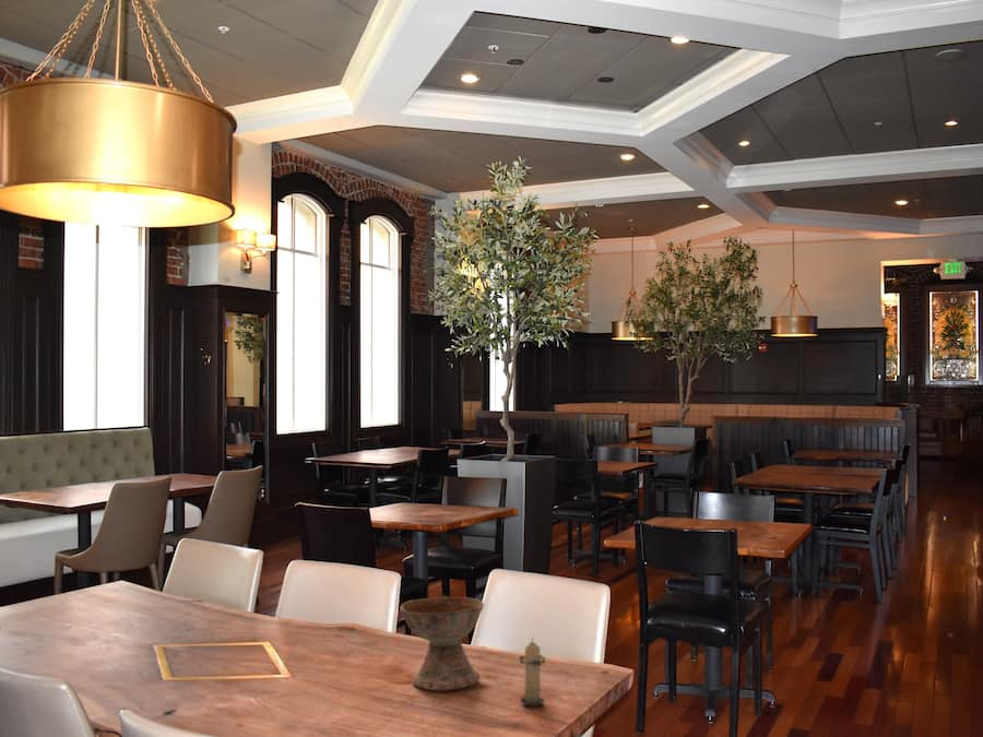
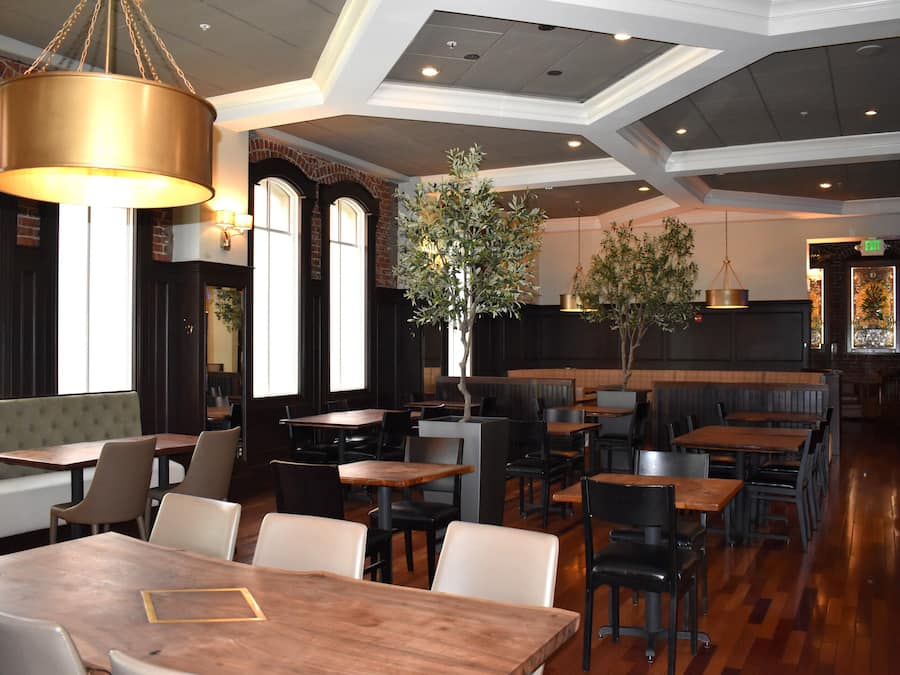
- candle (532, 670)
- ceramic bowl (441, 641)
